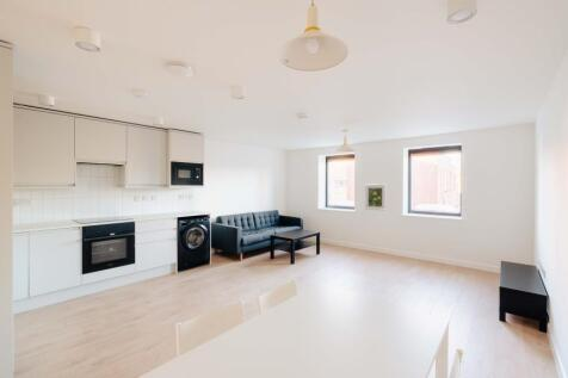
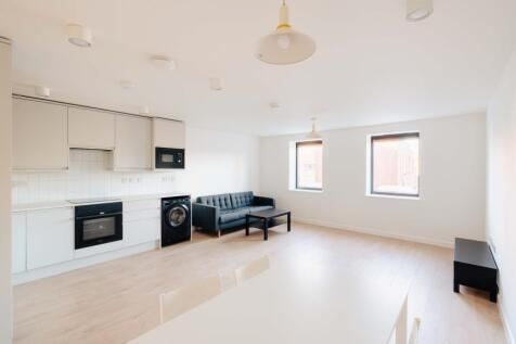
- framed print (375, 197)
